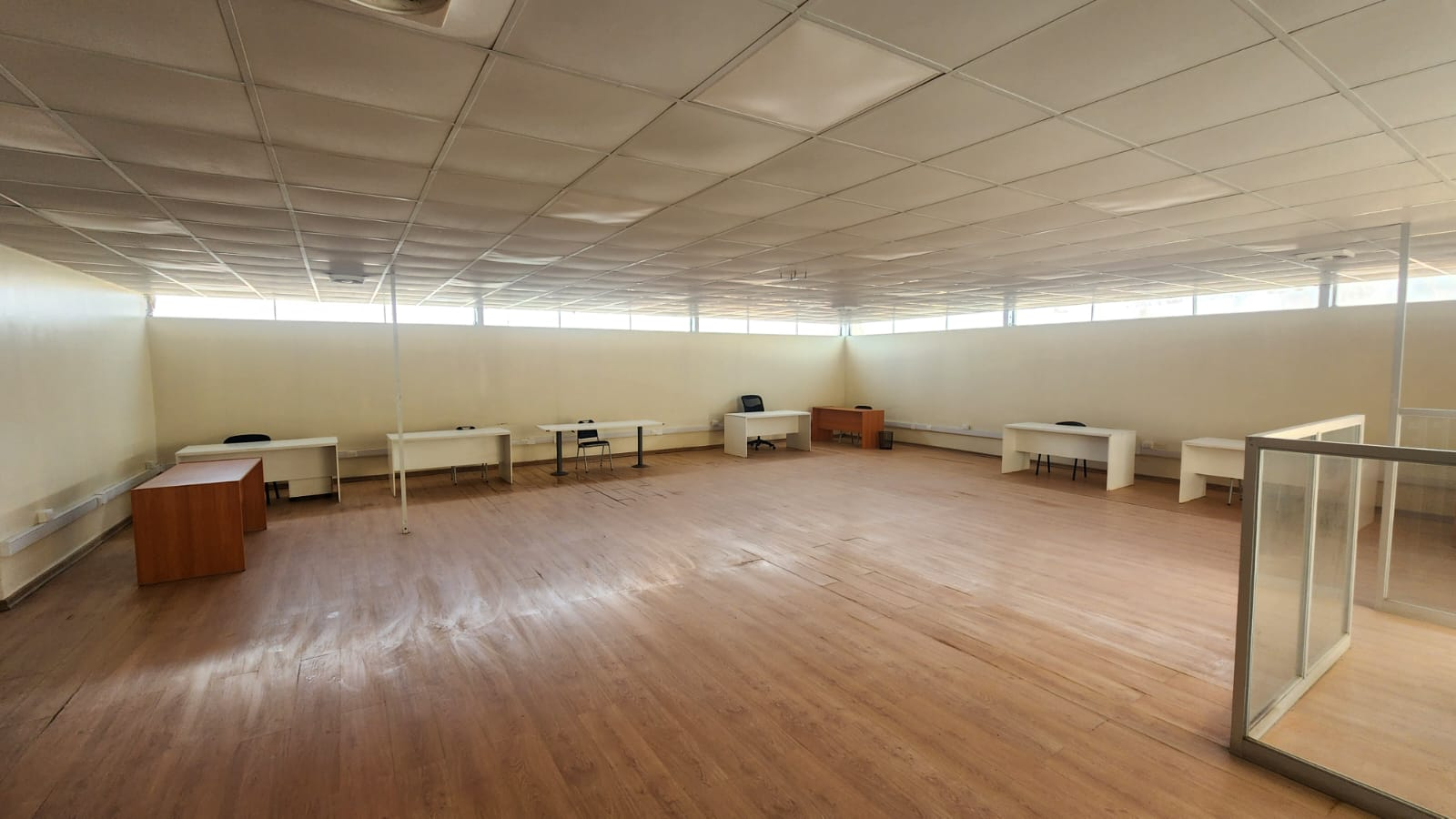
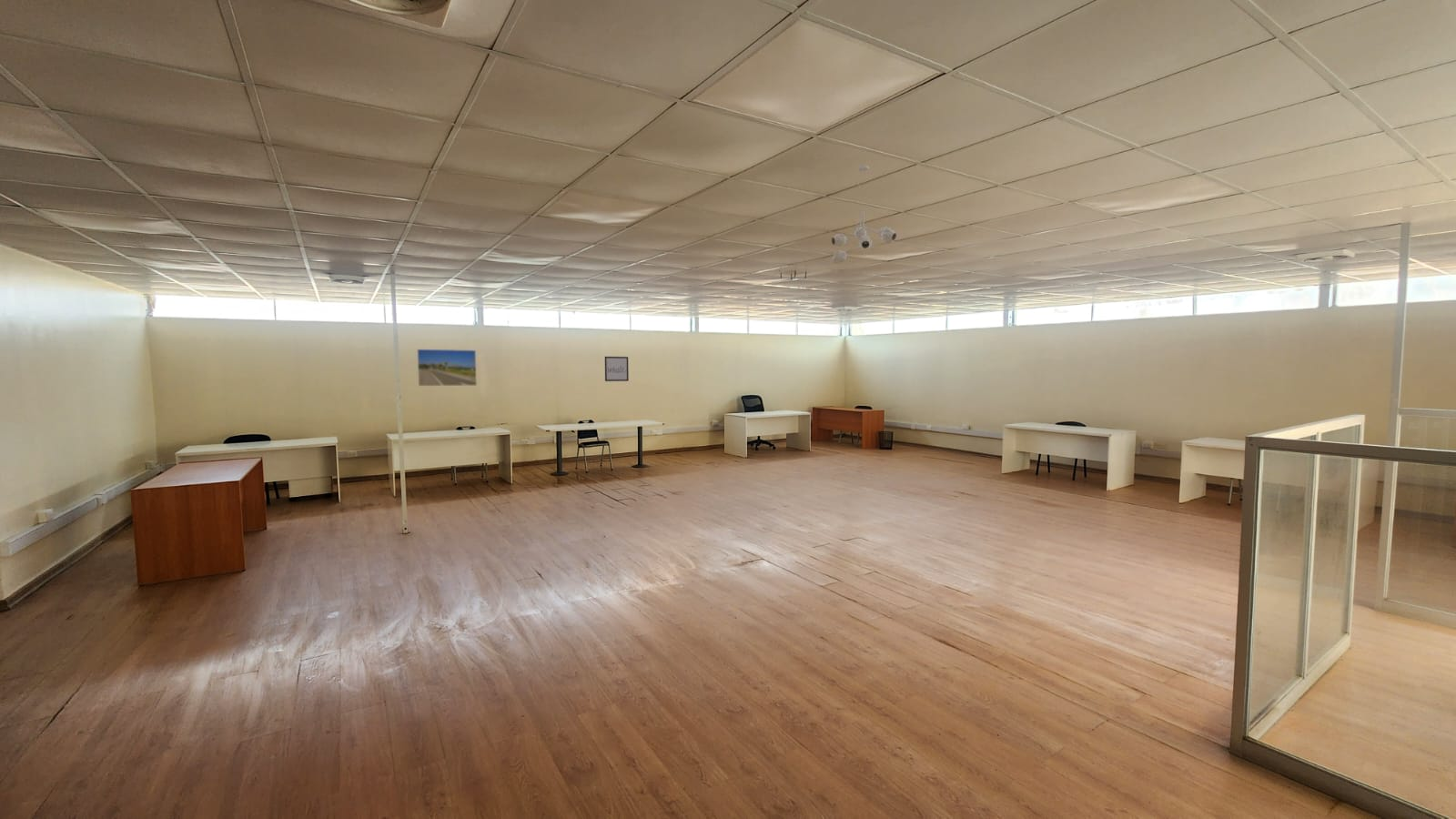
+ wall art (616, 369)
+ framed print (447, 368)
+ ceiling light fixture (863, 214)
